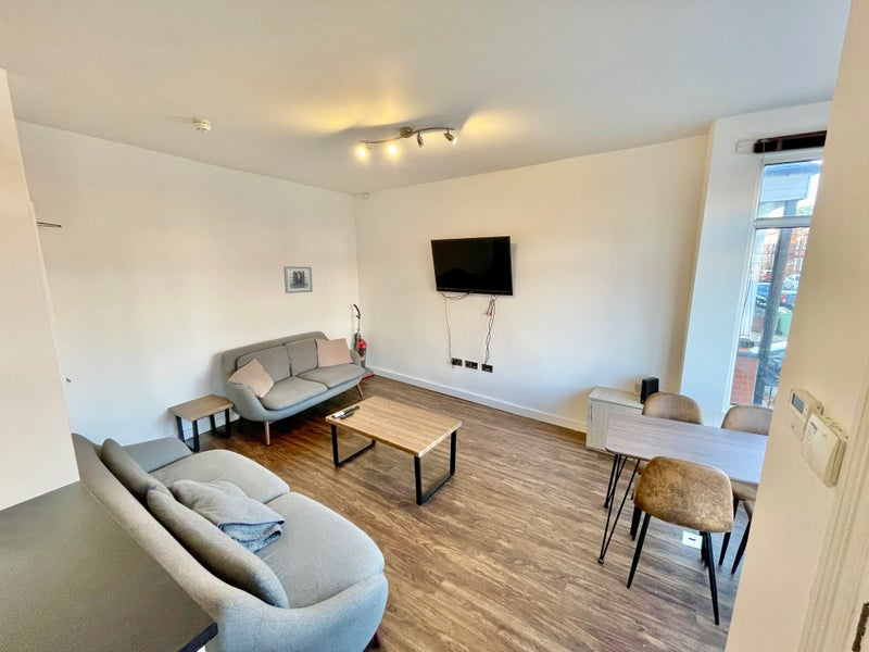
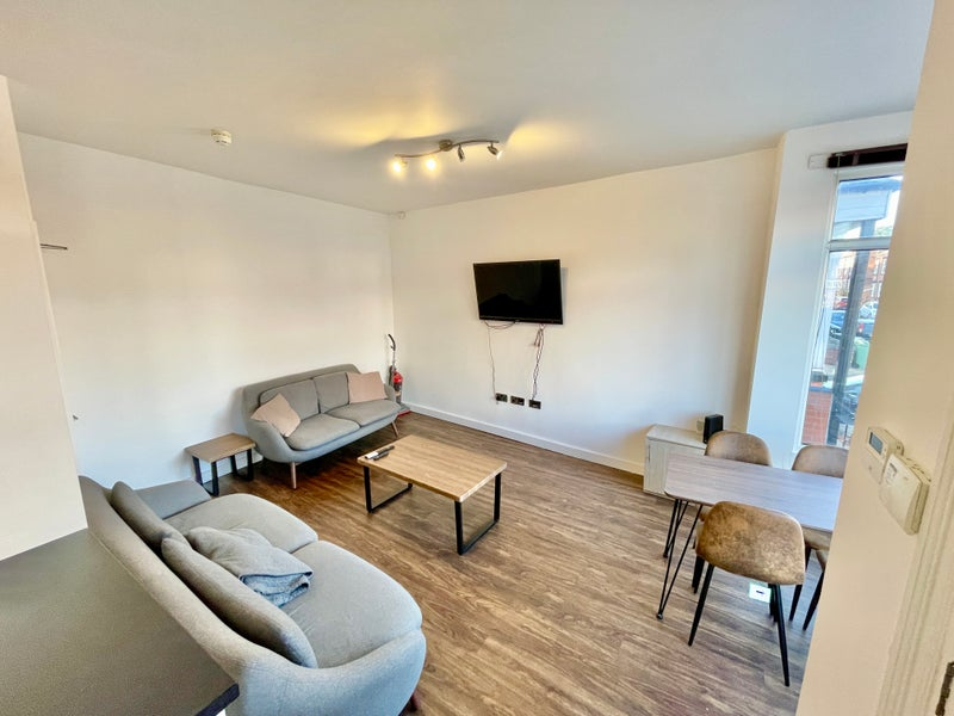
- wall art (299, 279)
